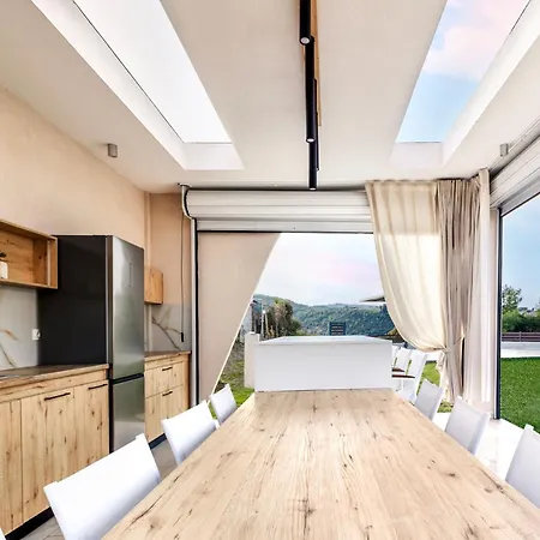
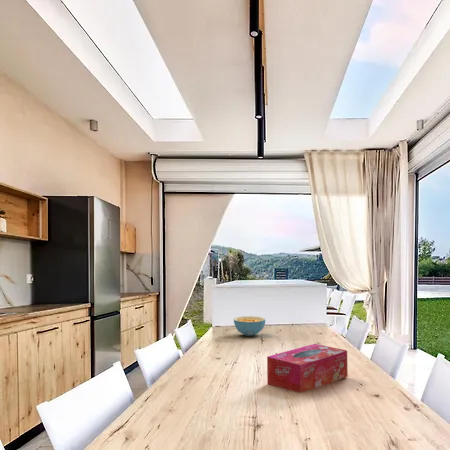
+ cereal bowl (249, 327)
+ tissue box (308, 366)
